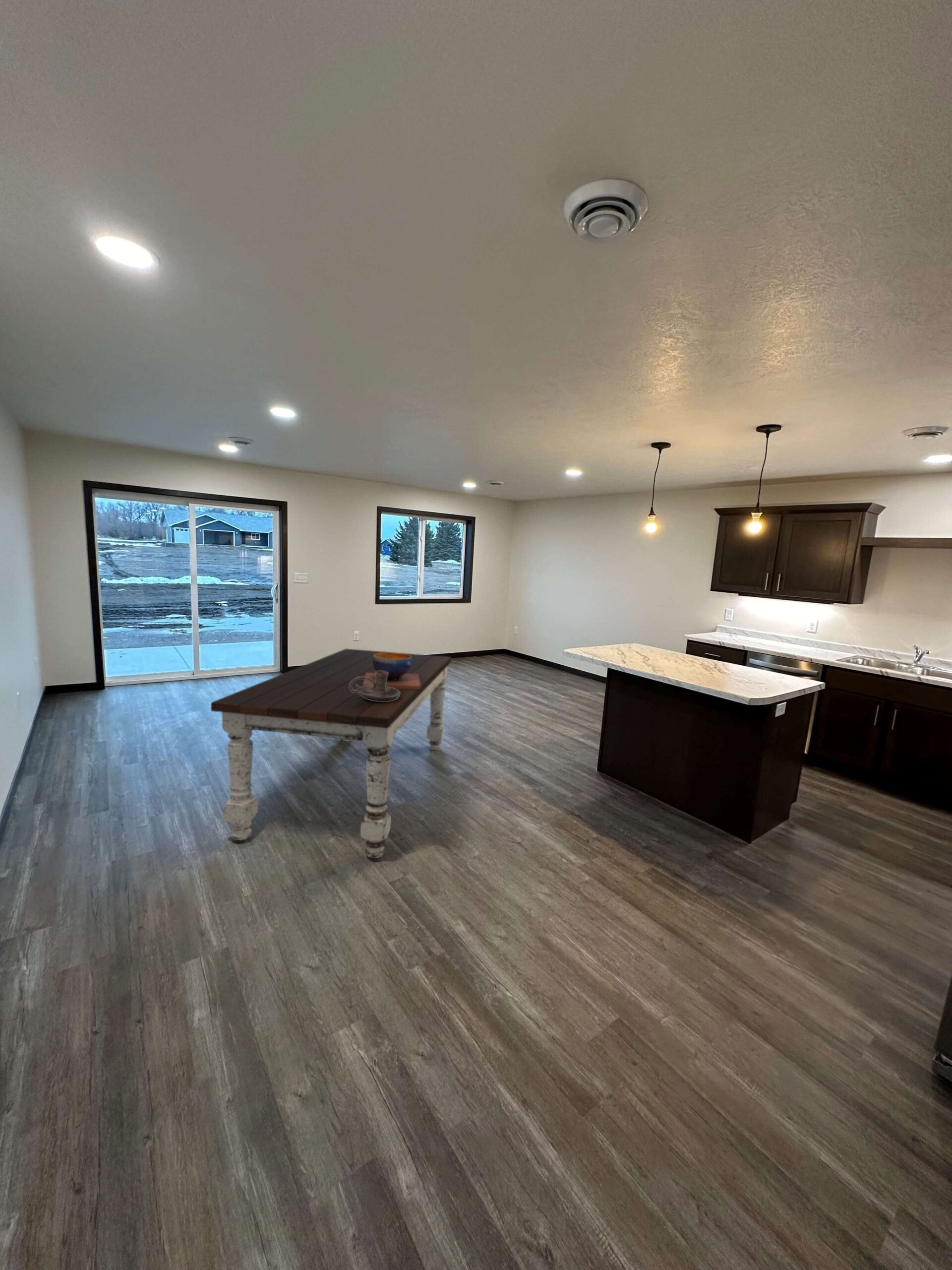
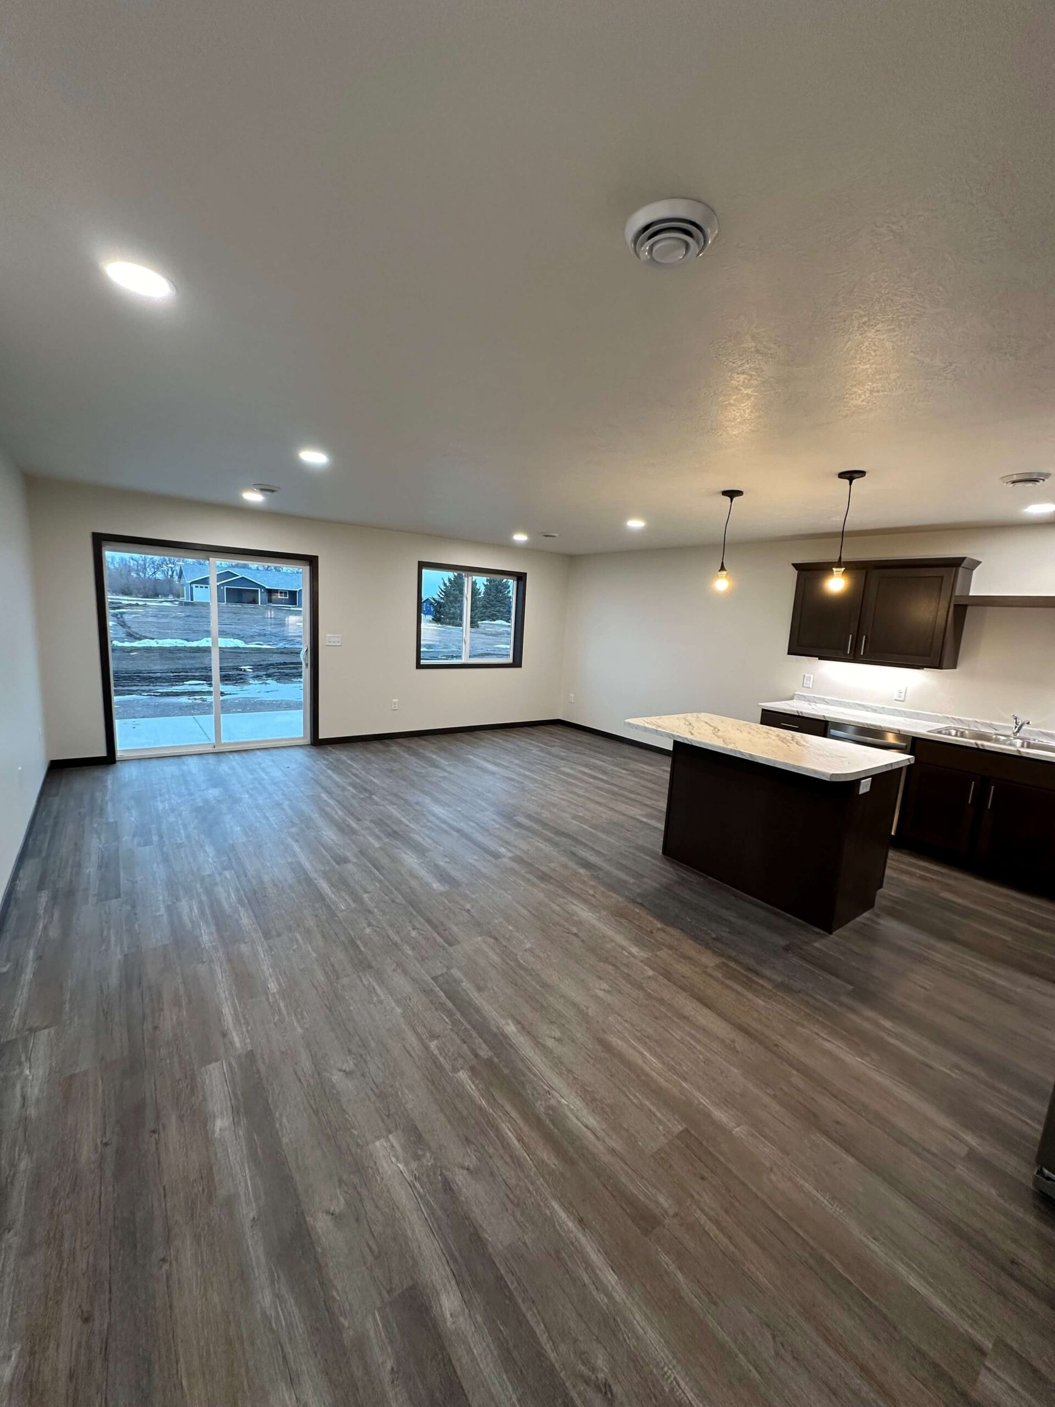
- dining table (359, 729)
- candle holder (374, 685)
- decorative bowl (392, 668)
